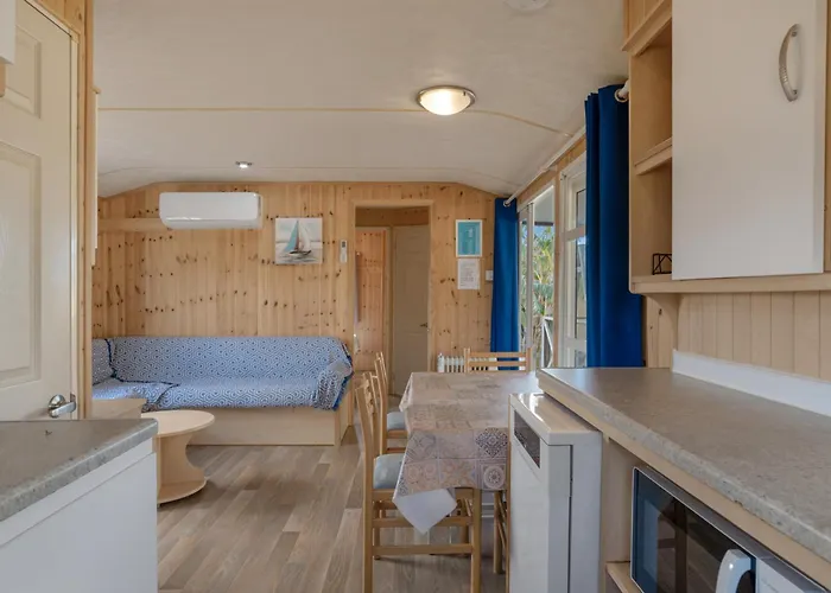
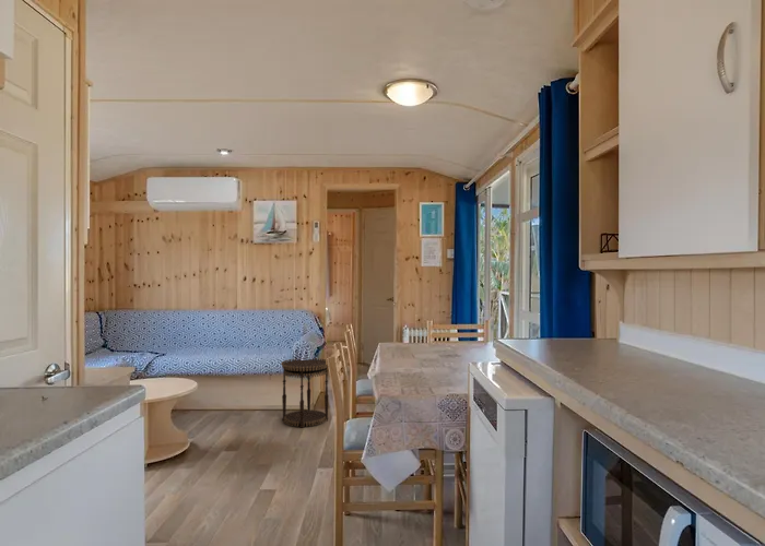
+ side table (307, 391)
